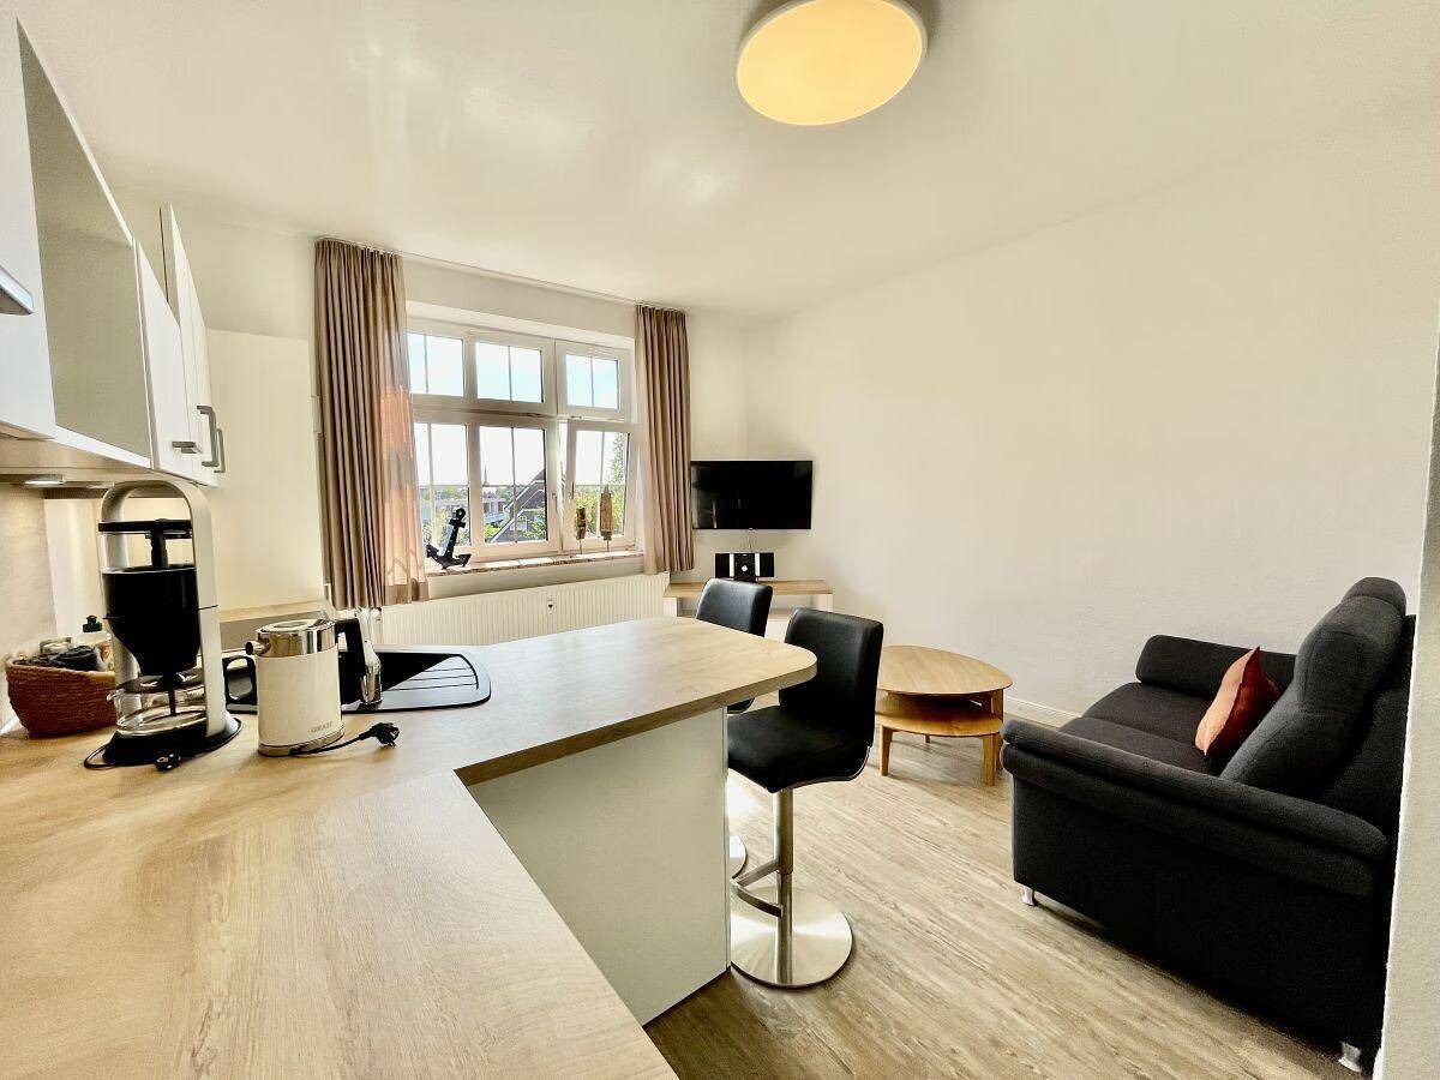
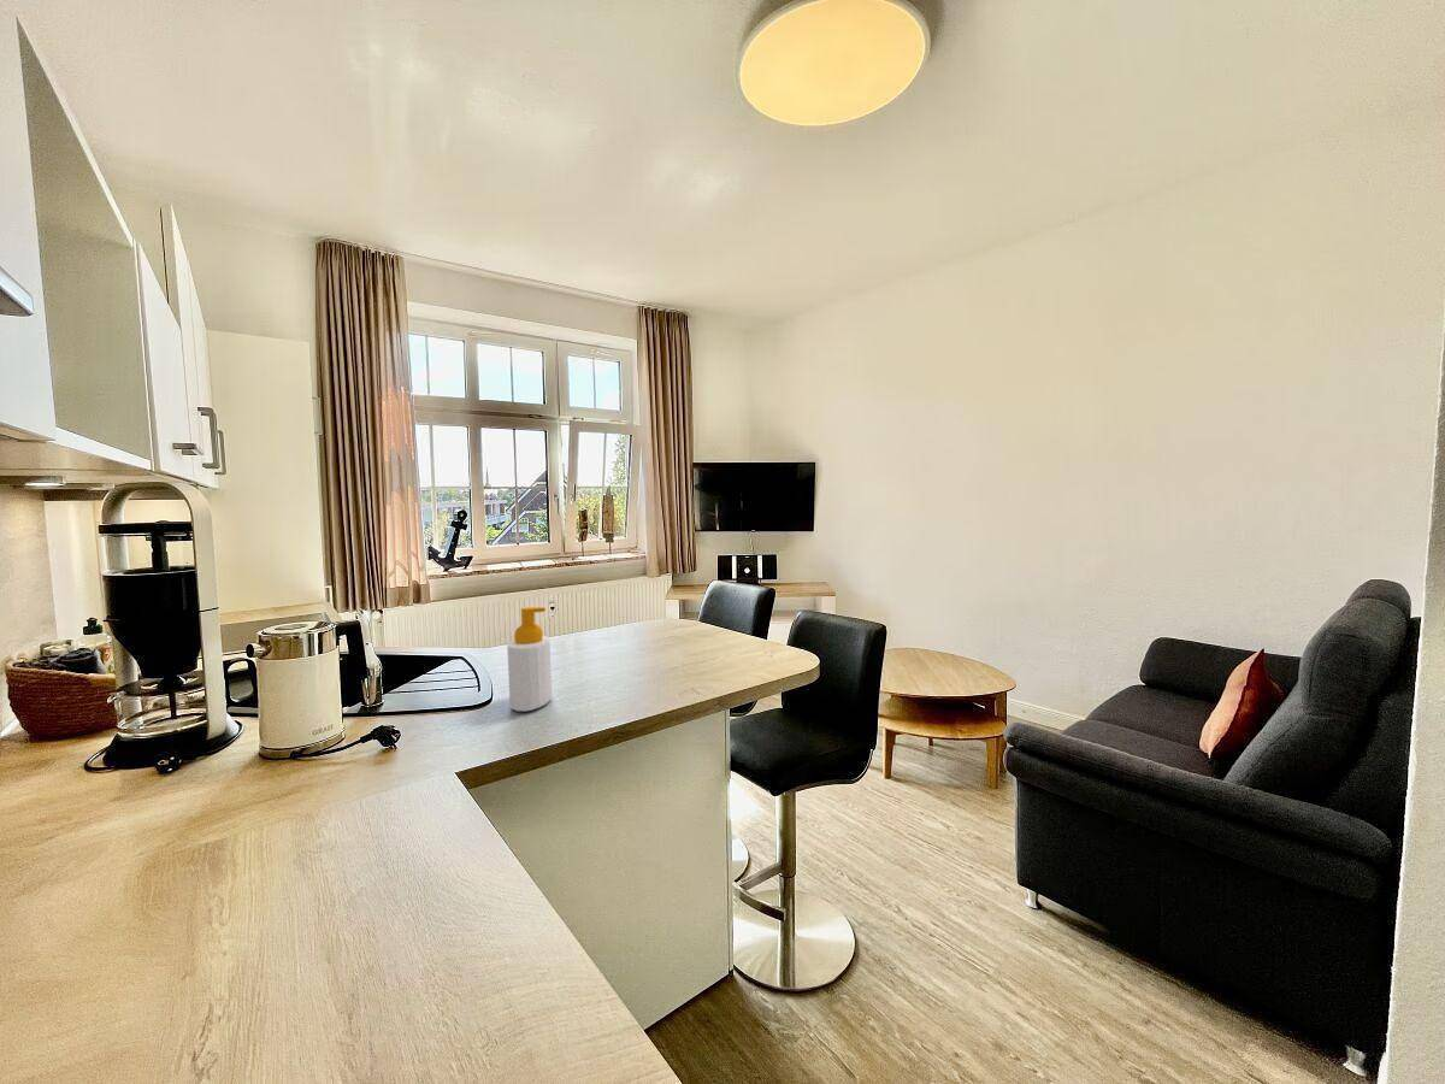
+ soap bottle (529, 654)
